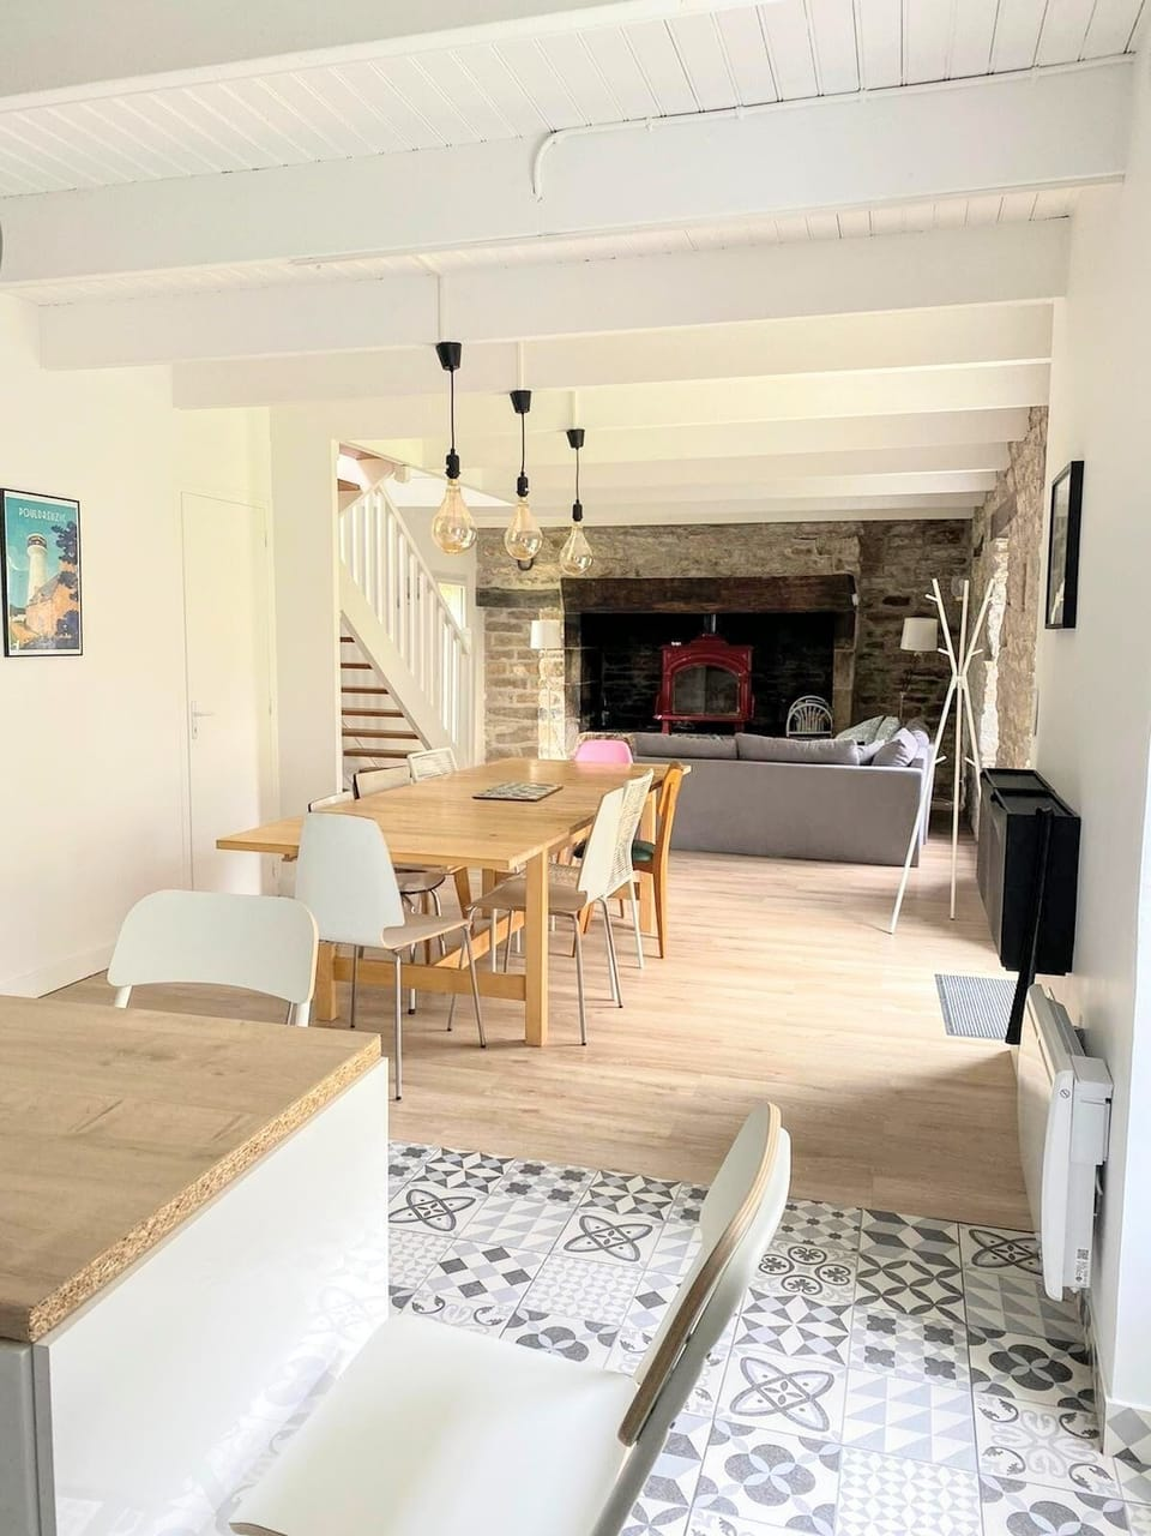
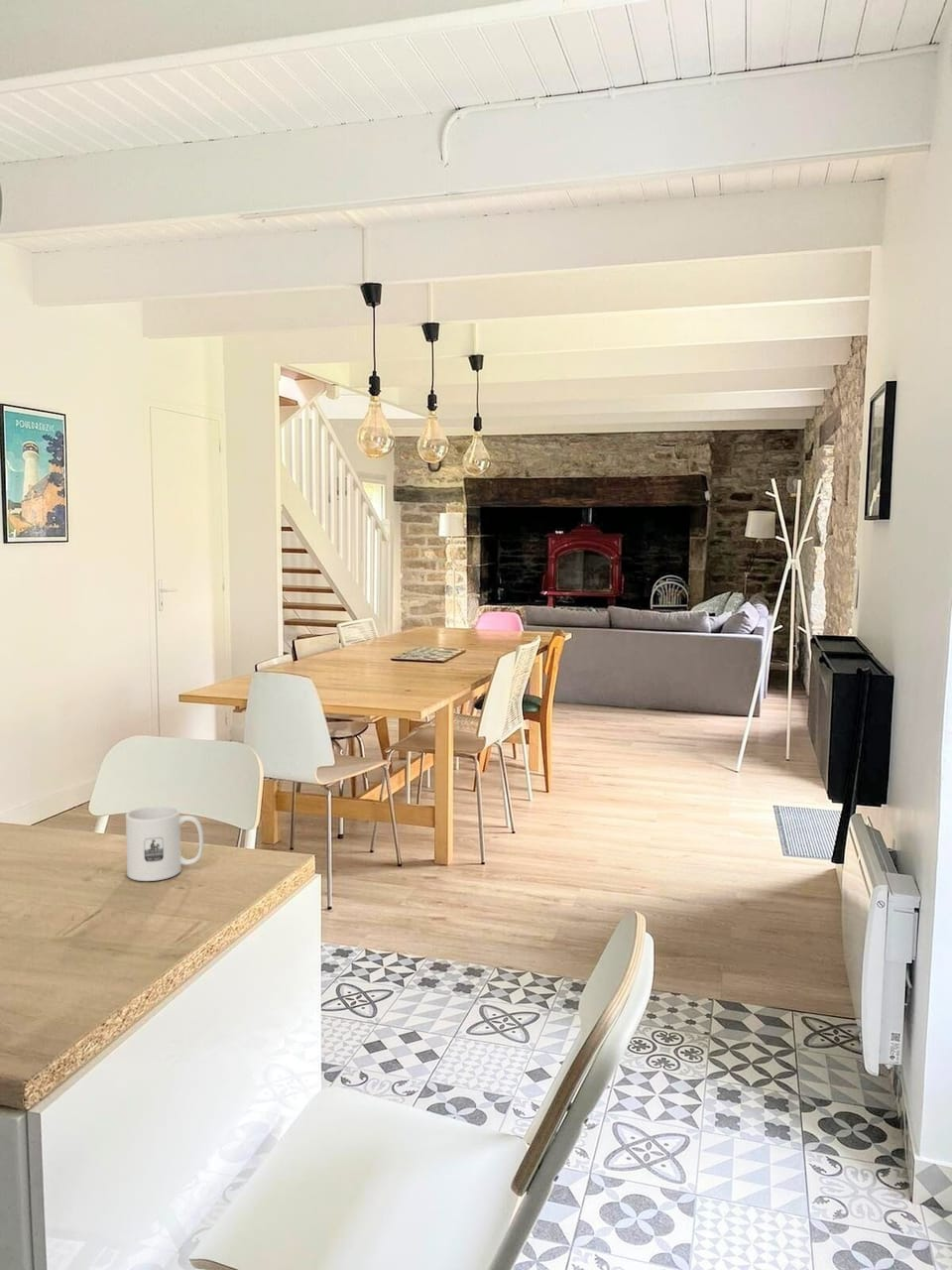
+ mug (165, 841)
